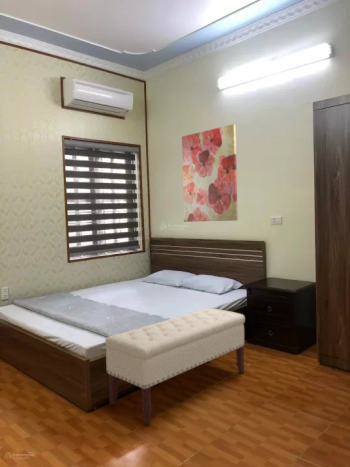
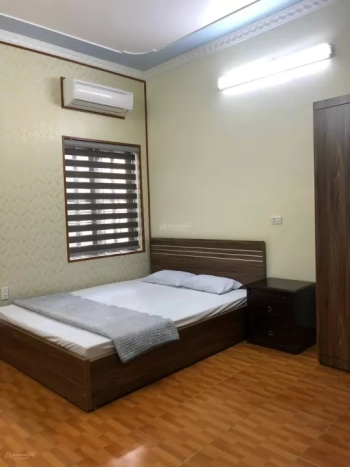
- bench (181, 355)
- wall art (208, 176)
